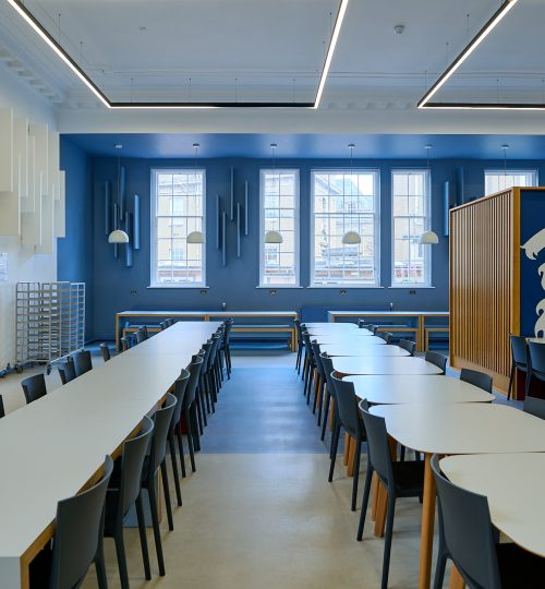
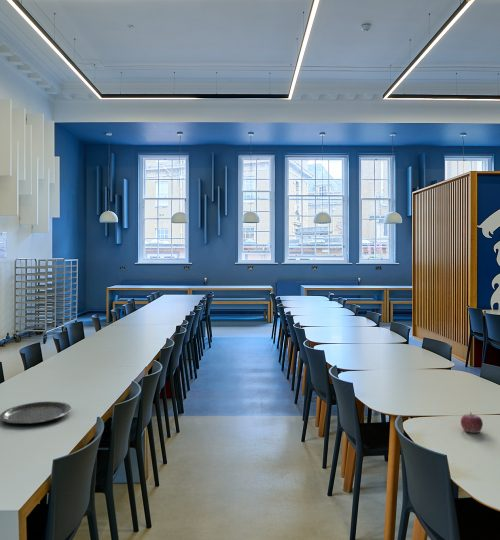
+ fruit (471, 421)
+ plate (36, 413)
